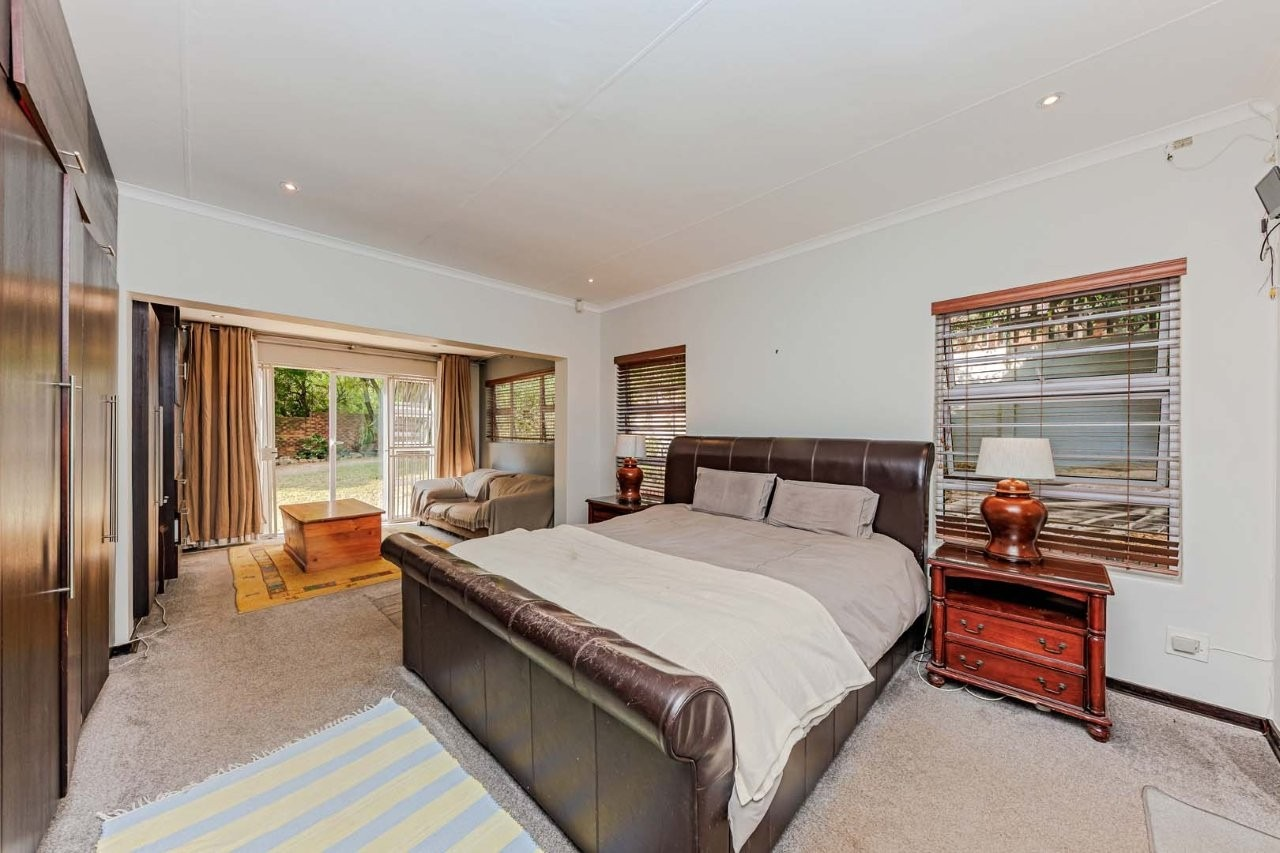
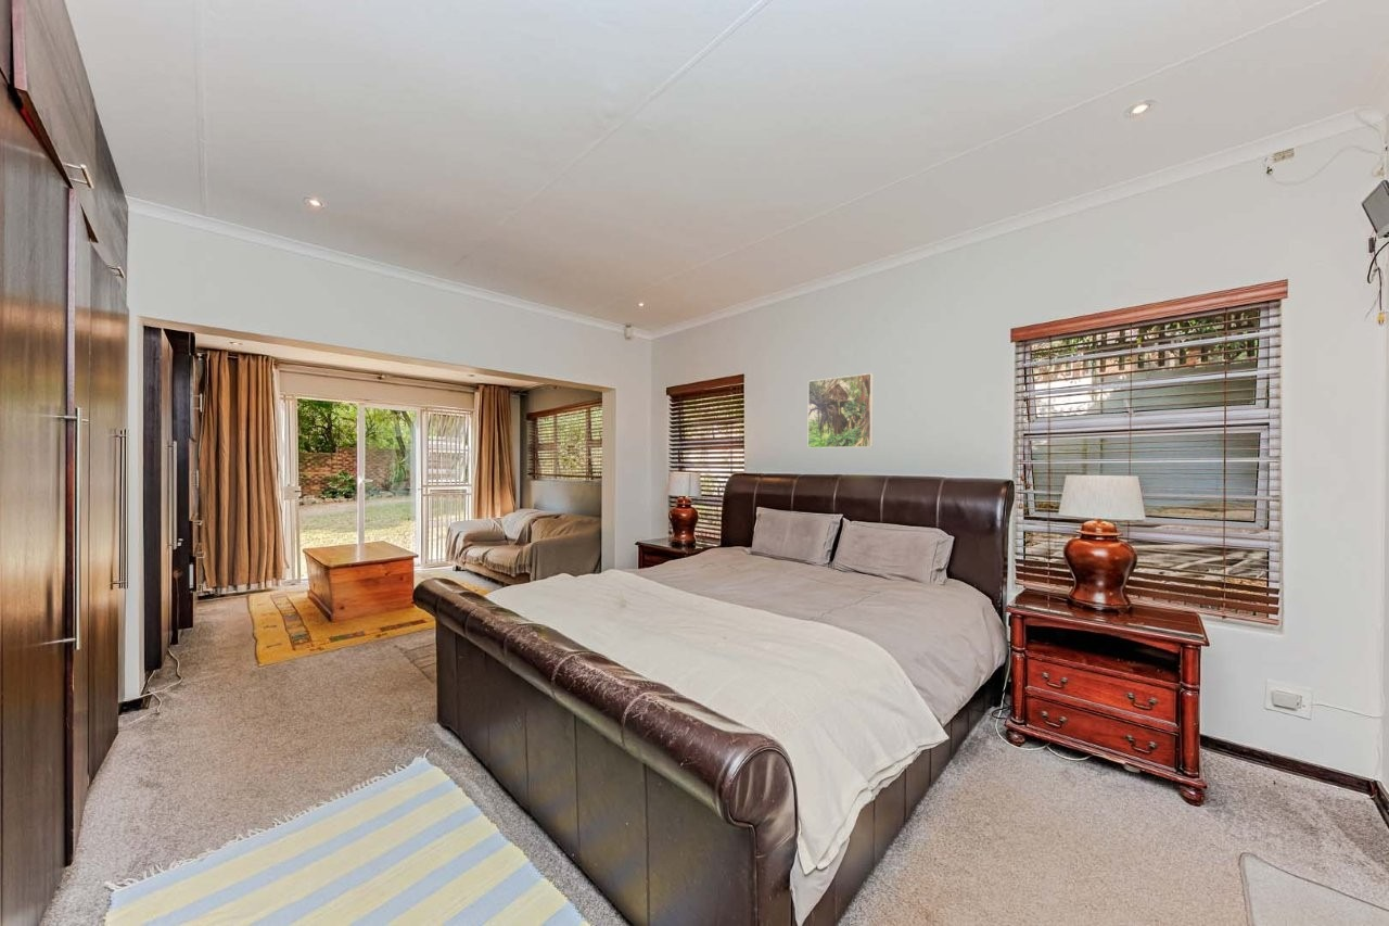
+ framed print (839, 413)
